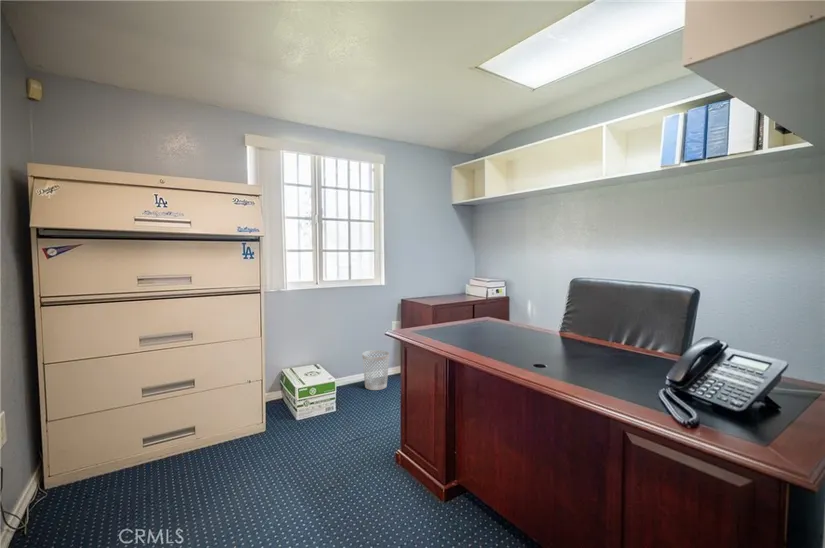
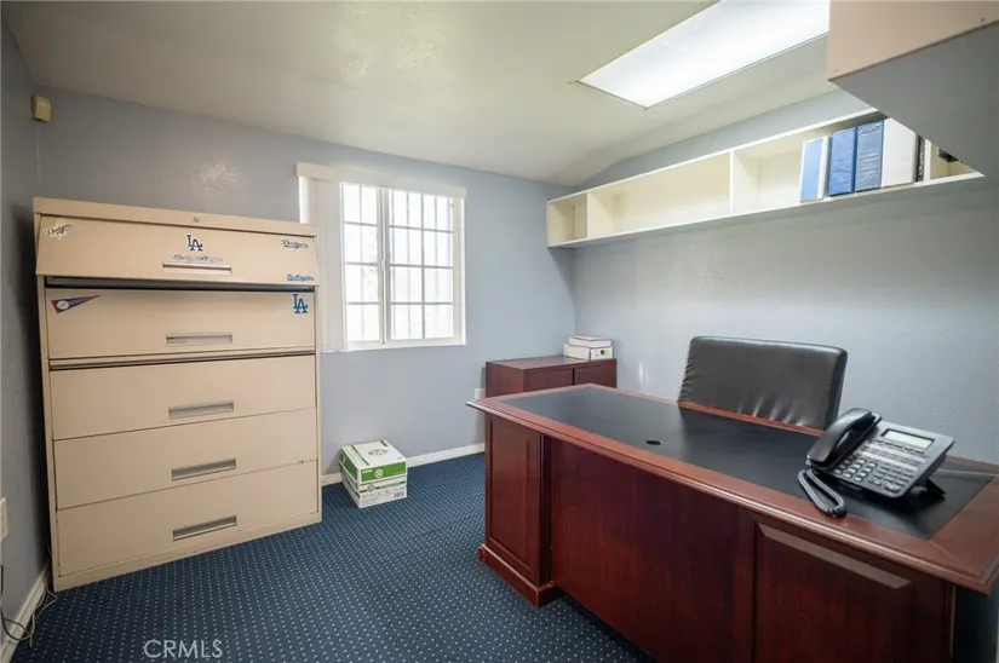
- wastebasket (375, 369)
